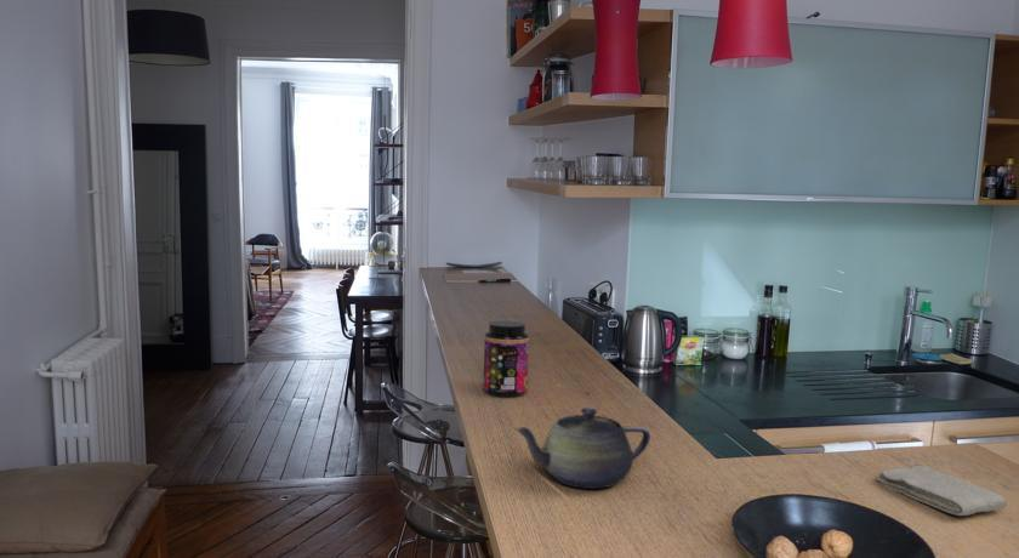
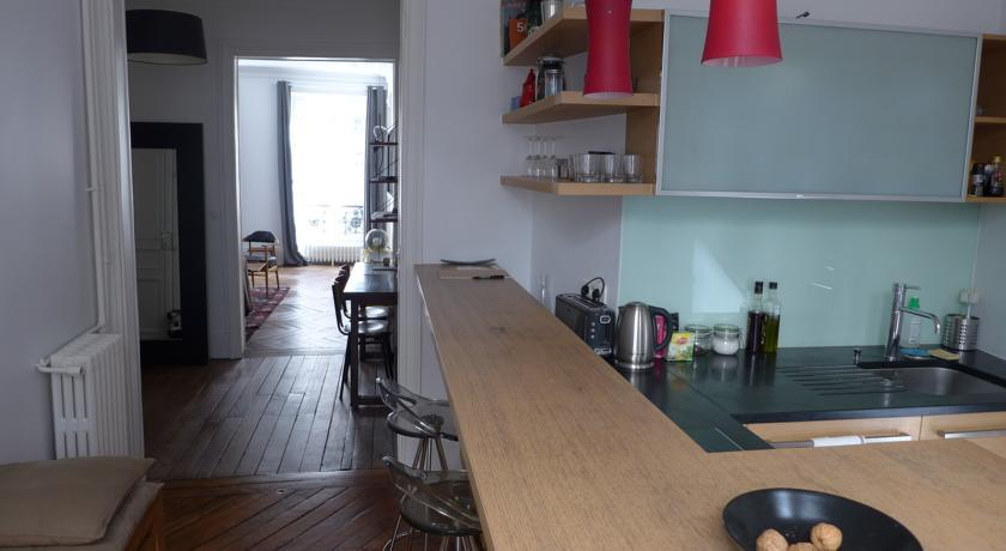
- jar (506, 358)
- teapot (582, 444)
- washcloth (939, 488)
